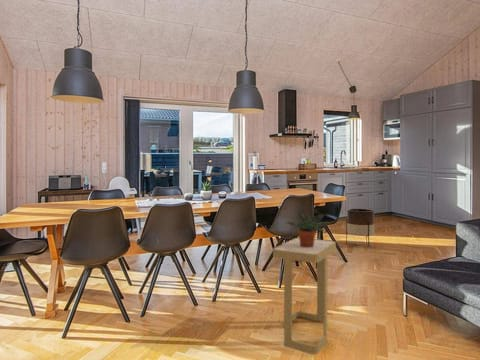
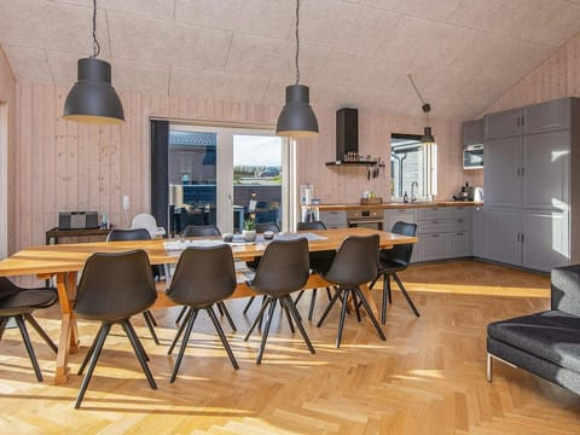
- side table (317, 289)
- potted plant (307, 227)
- planter (360, 227)
